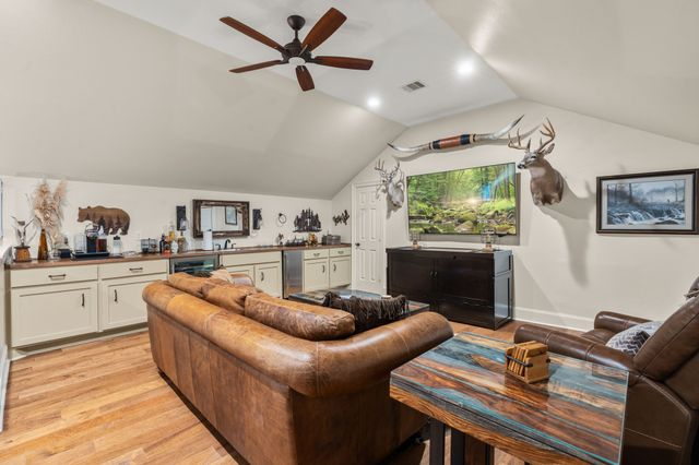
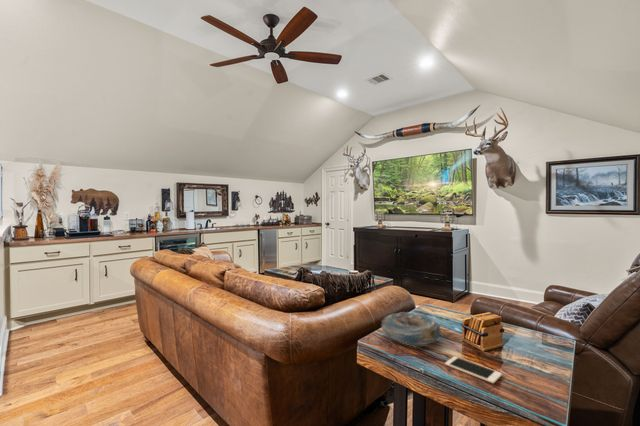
+ decorative bowl (410, 327)
+ cell phone (472, 368)
